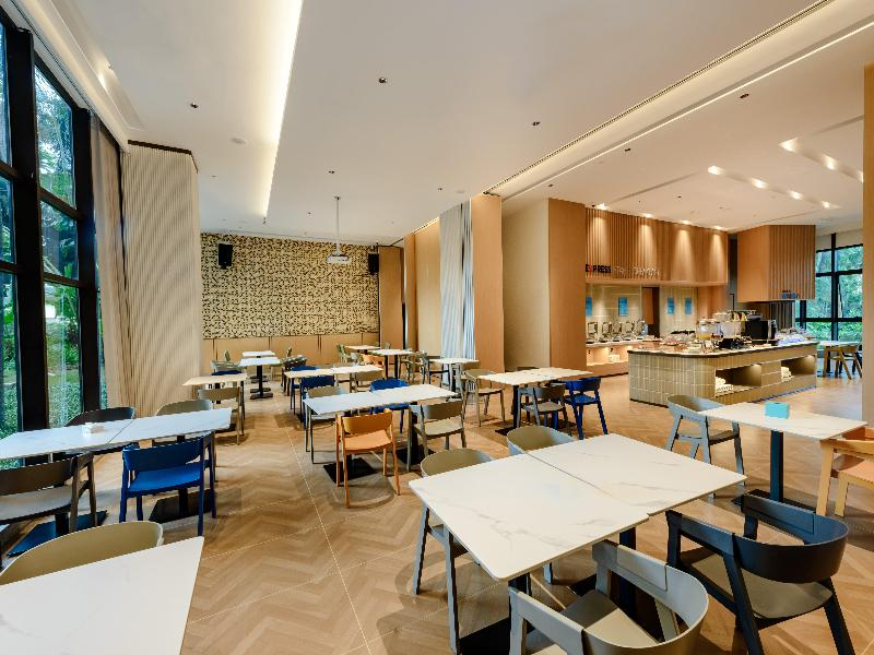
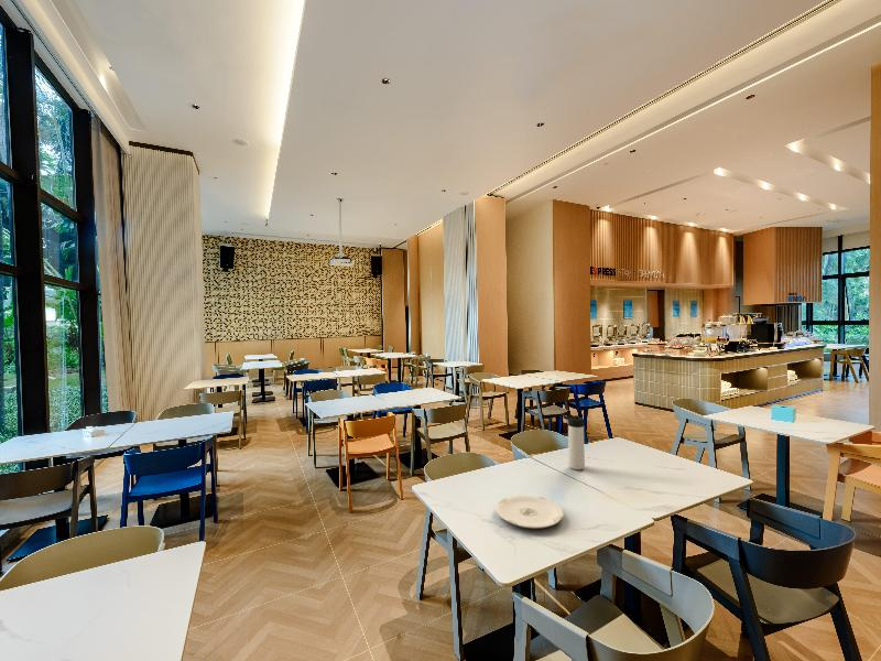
+ thermos bottle (573, 441)
+ plate (529, 512)
